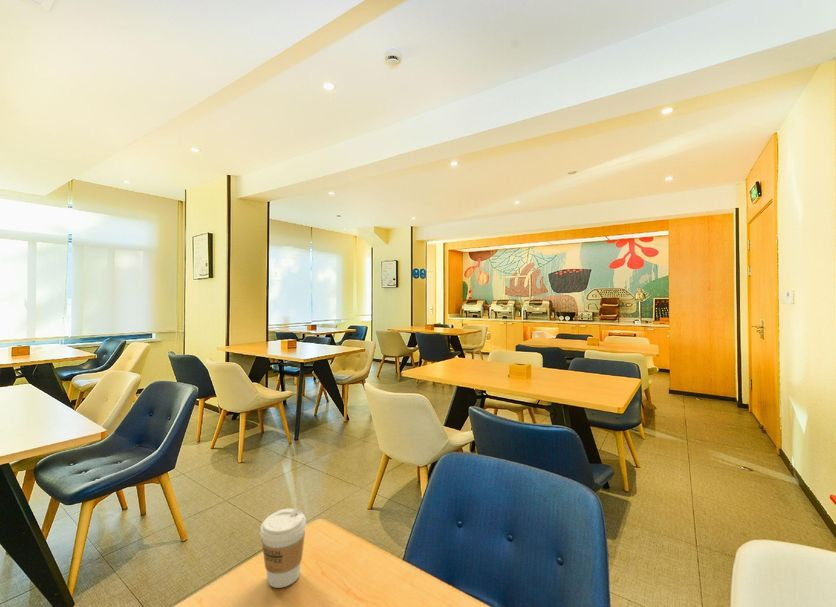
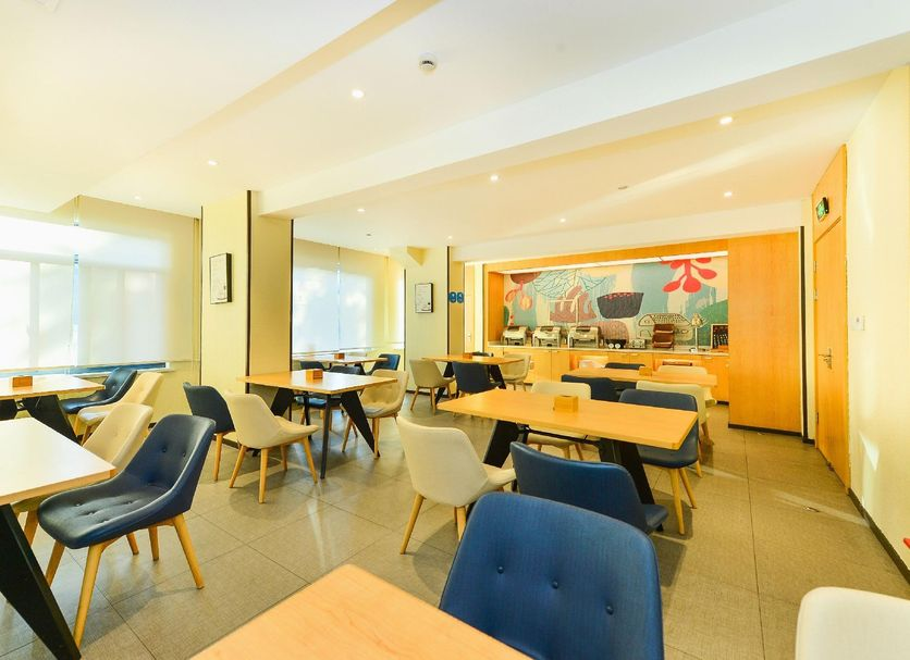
- coffee cup (283, 546)
